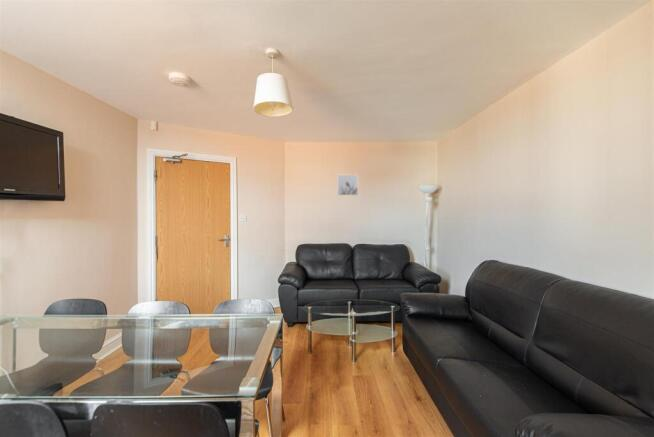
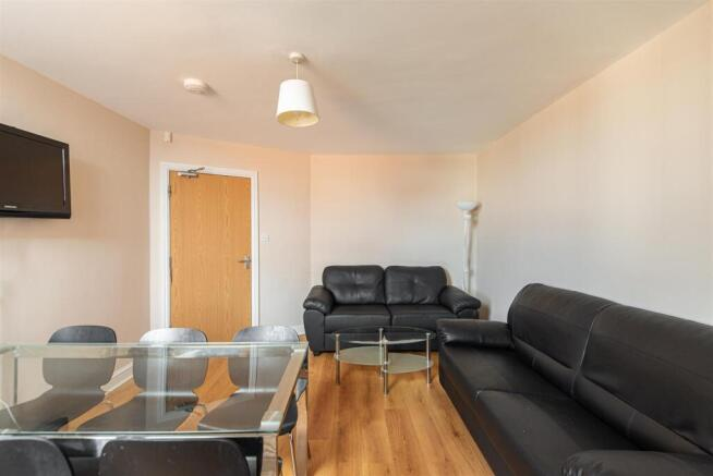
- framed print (347, 185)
